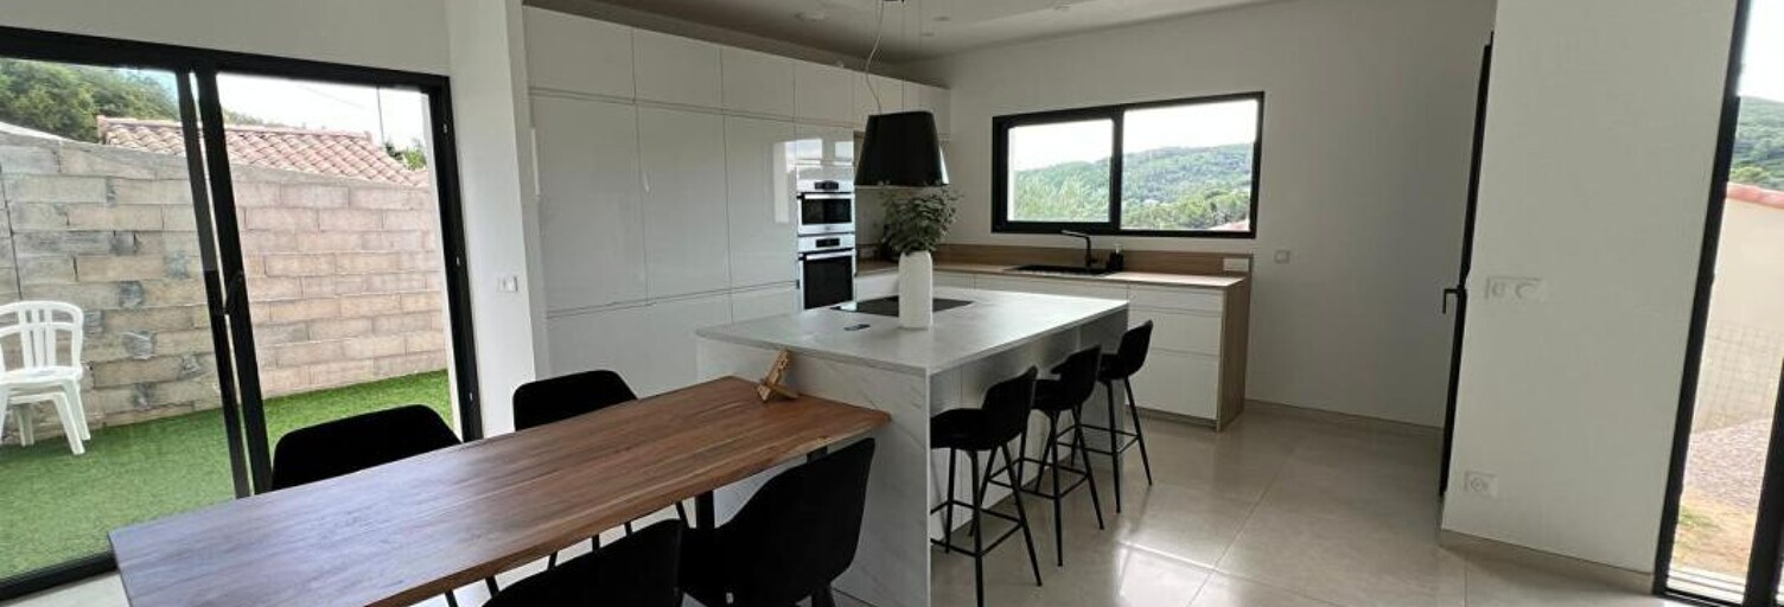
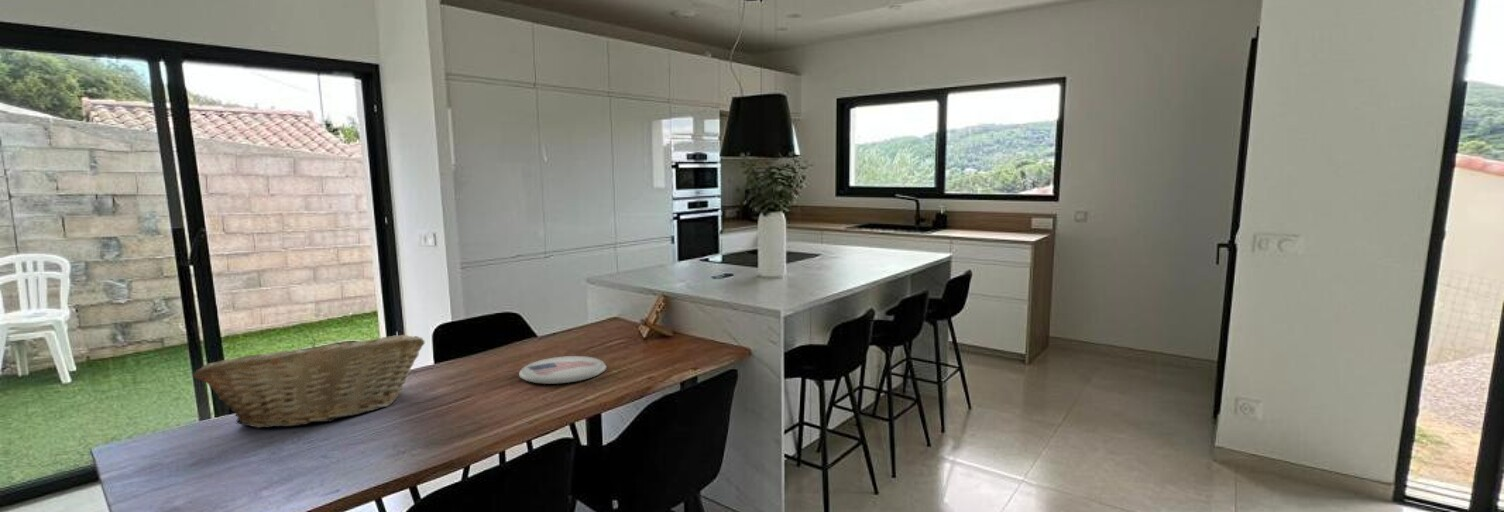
+ plate (563, 368)
+ fruit basket (320, 371)
